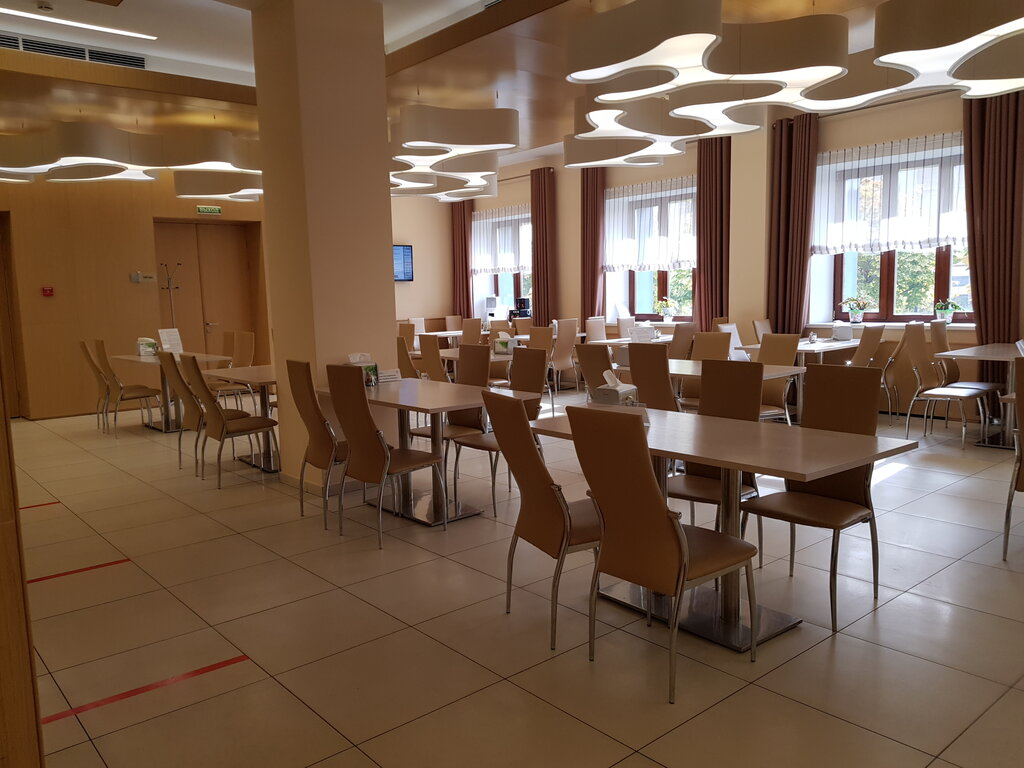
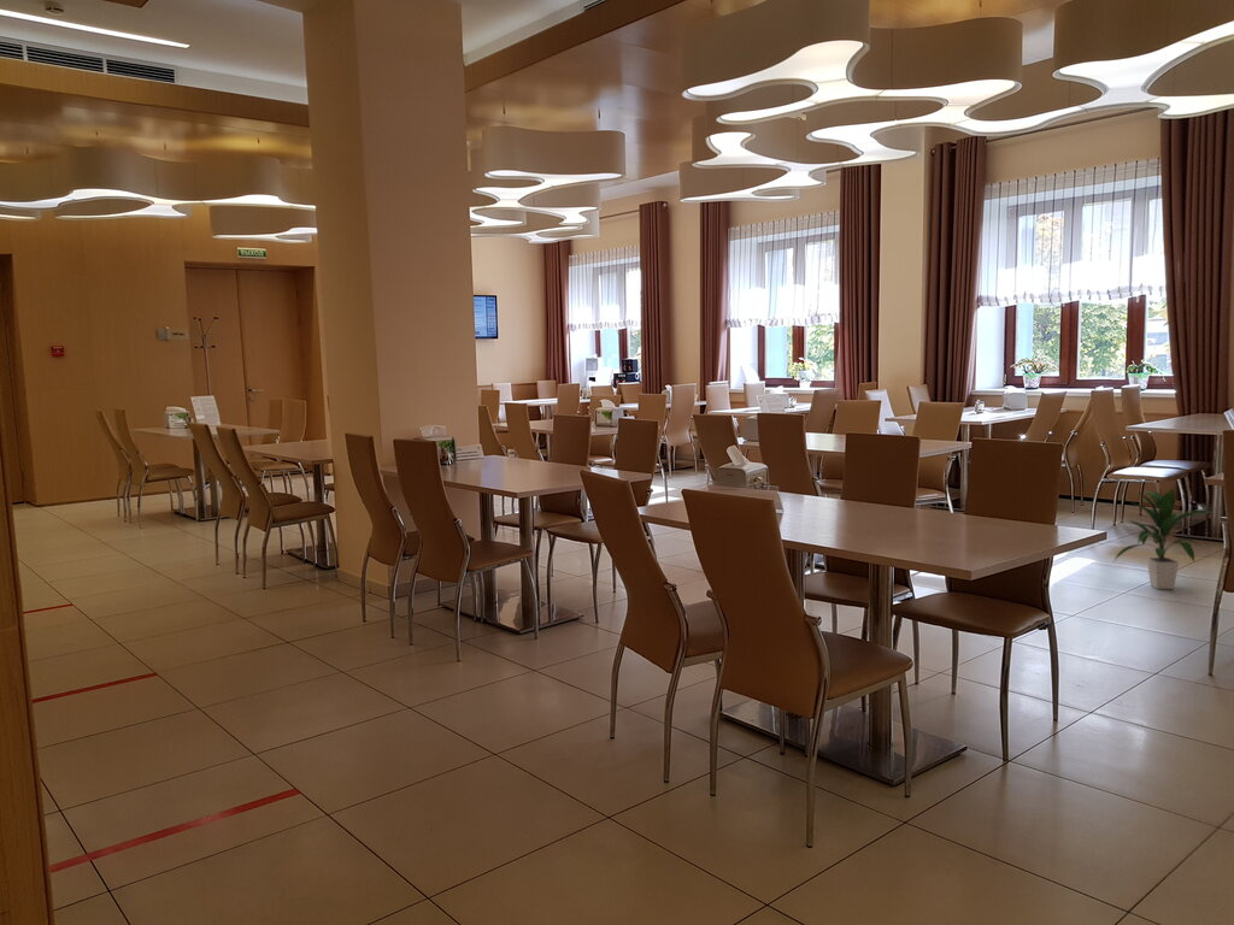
+ indoor plant (1159, 535)
